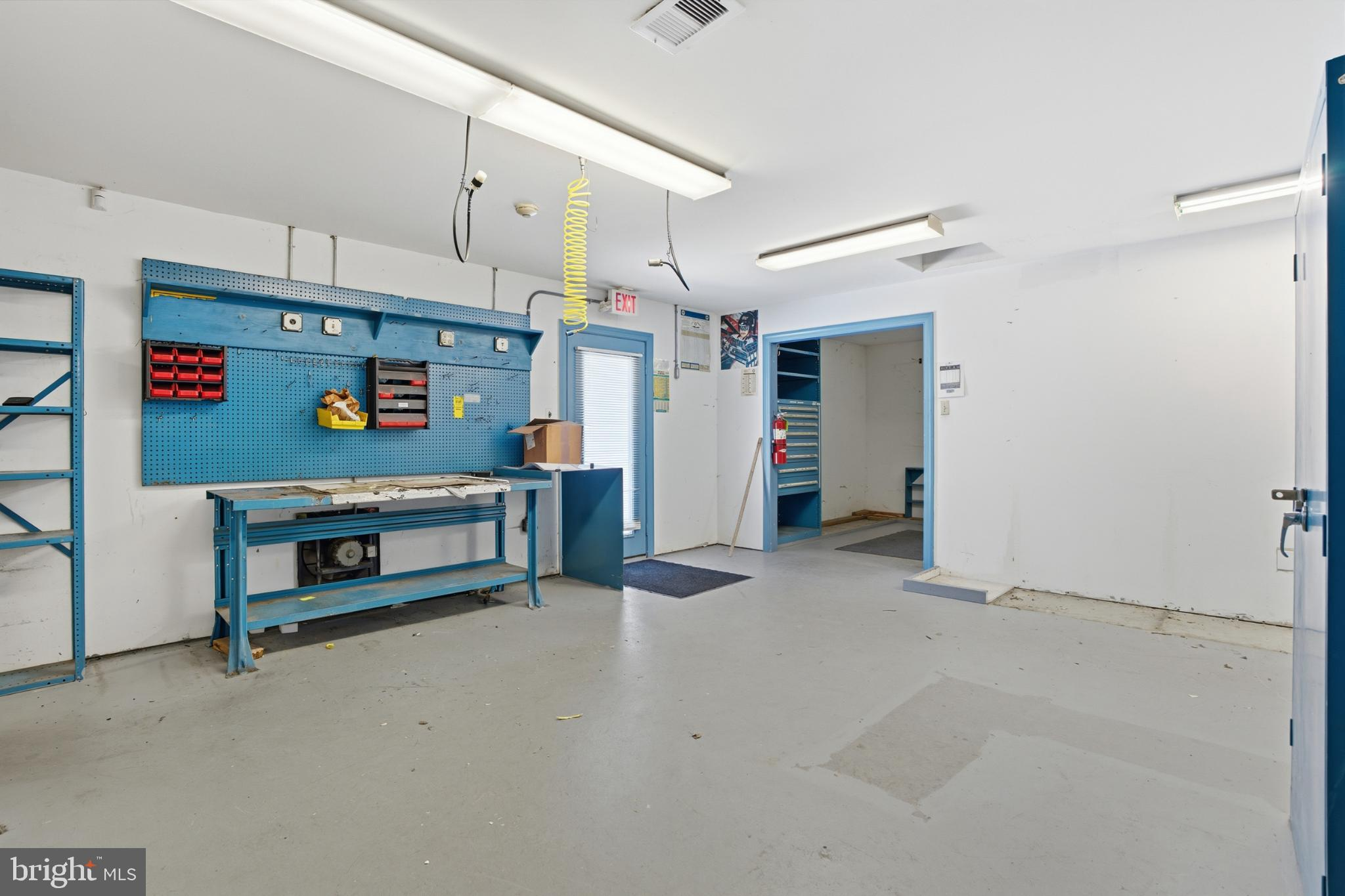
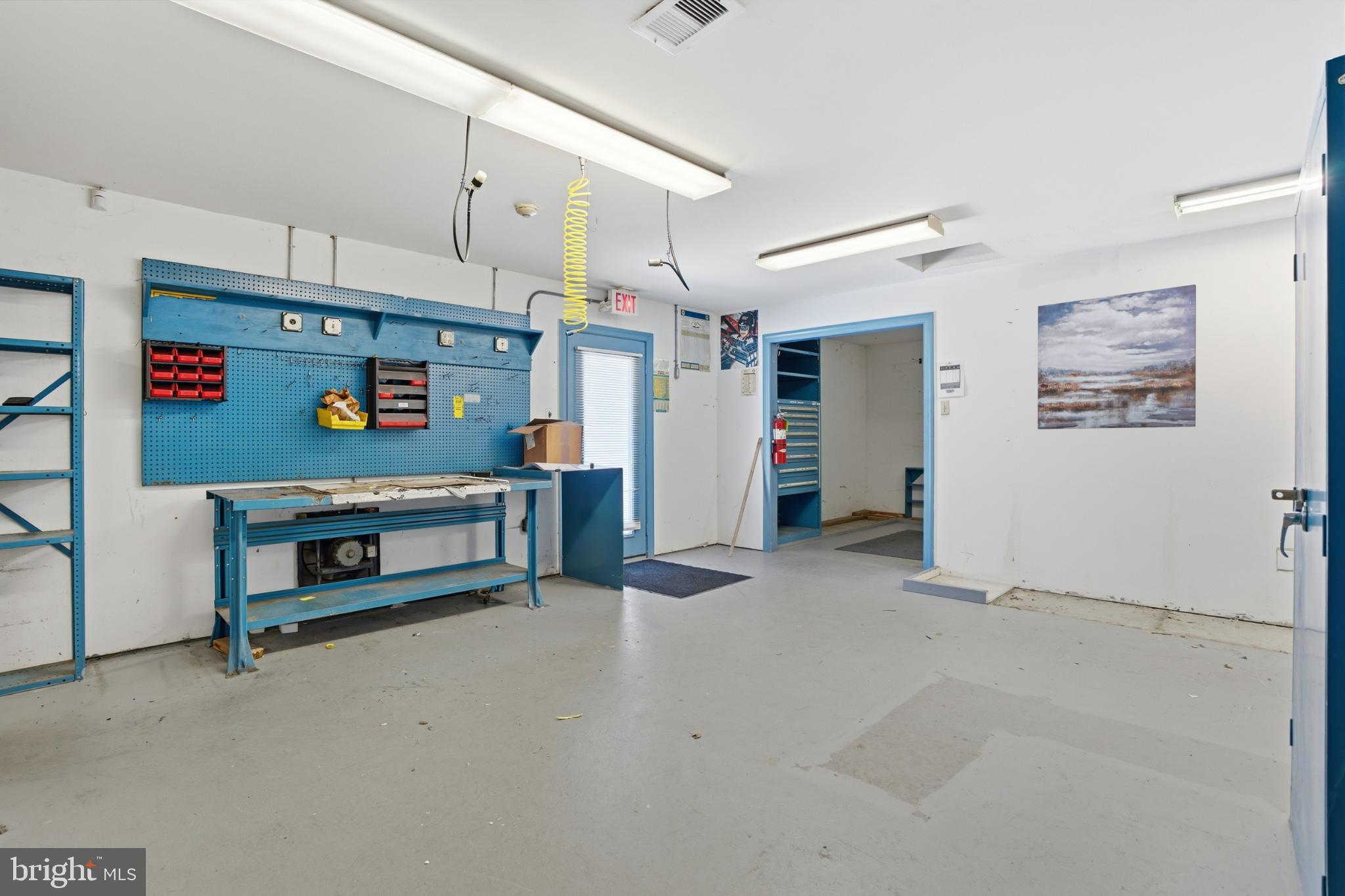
+ wall art (1111, 362)
